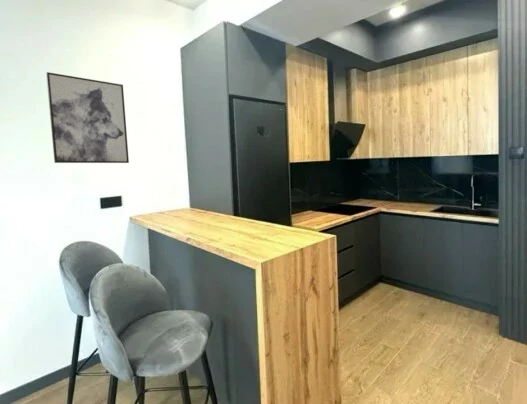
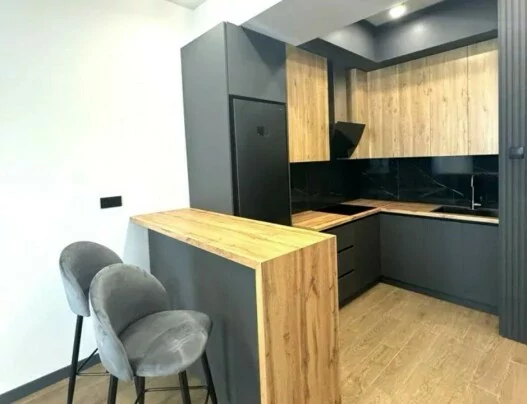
- wall art (90, 121)
